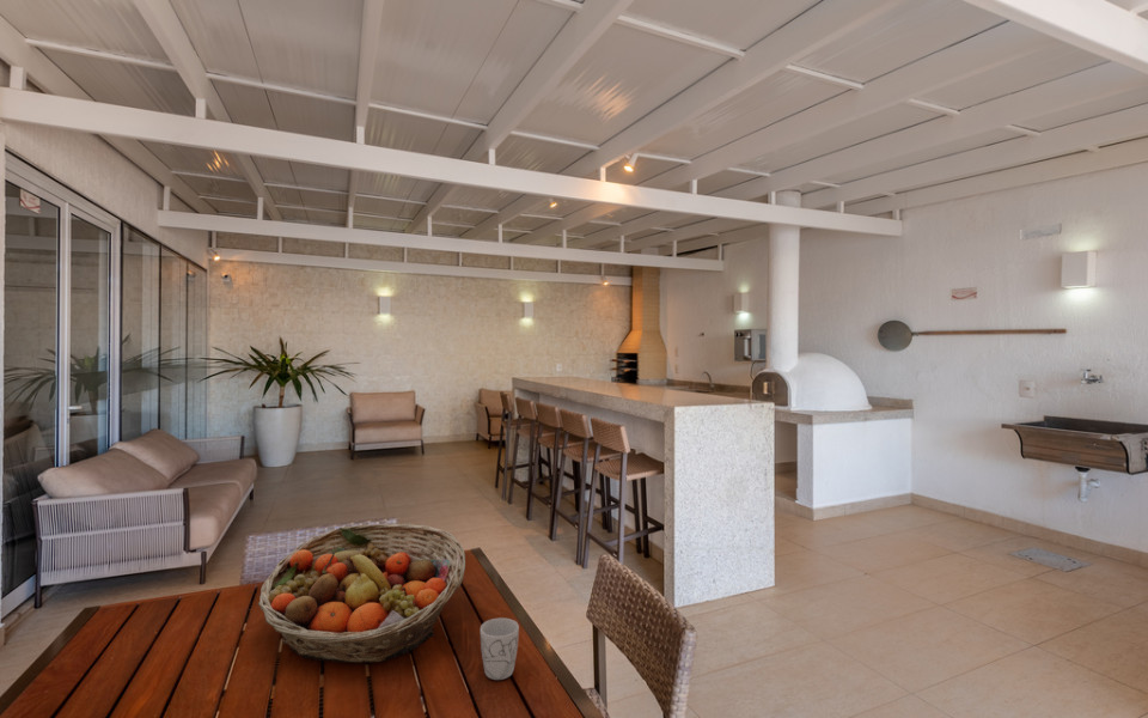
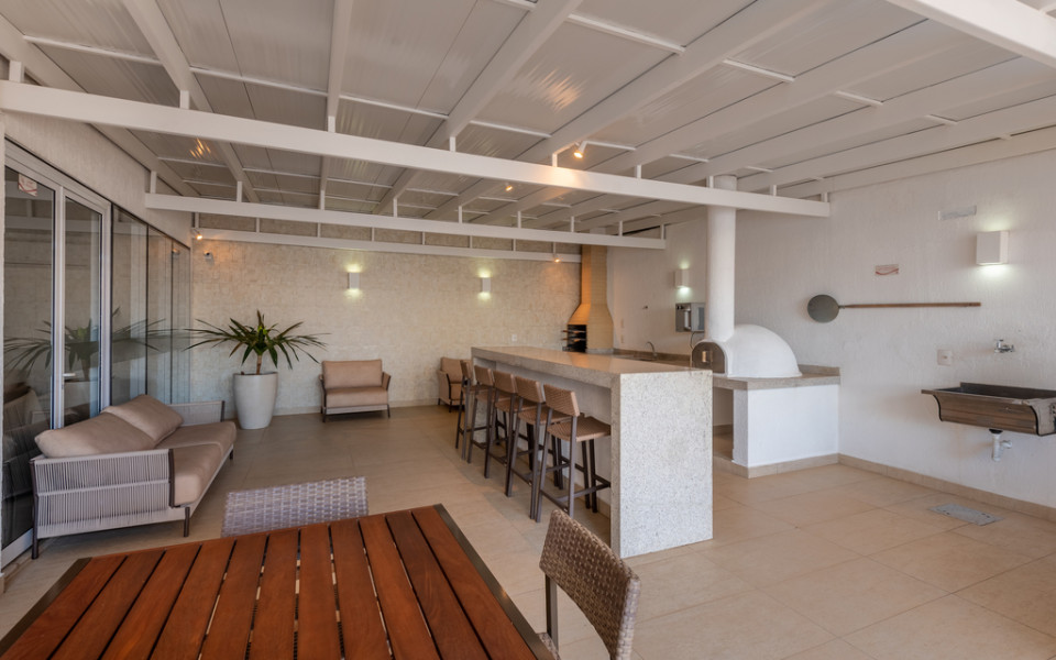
- mug (499, 645)
- fruit basket (366, 586)
